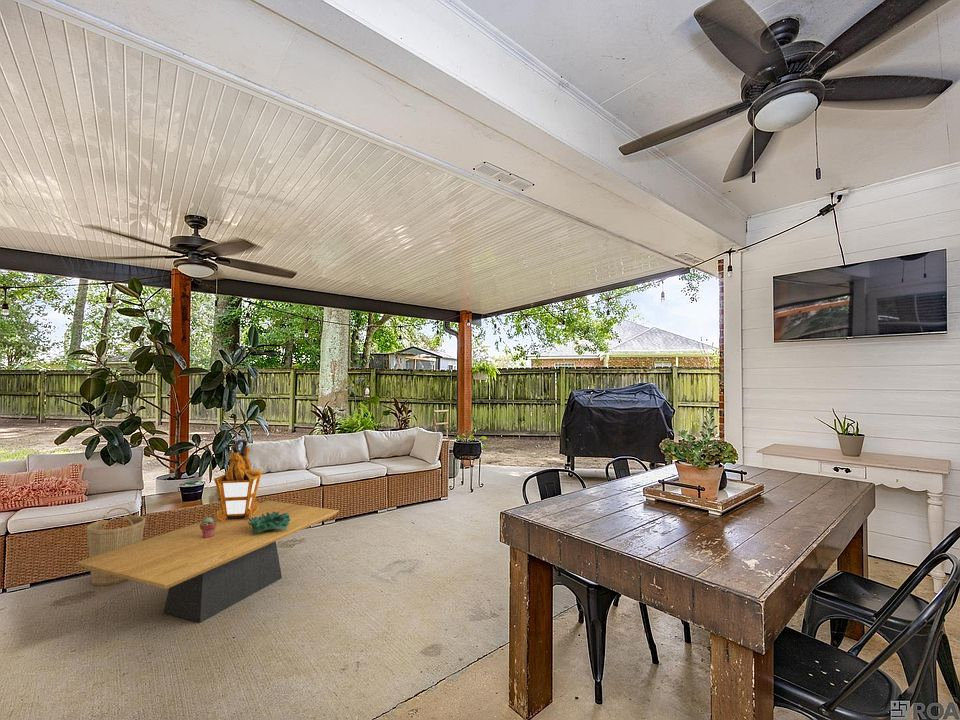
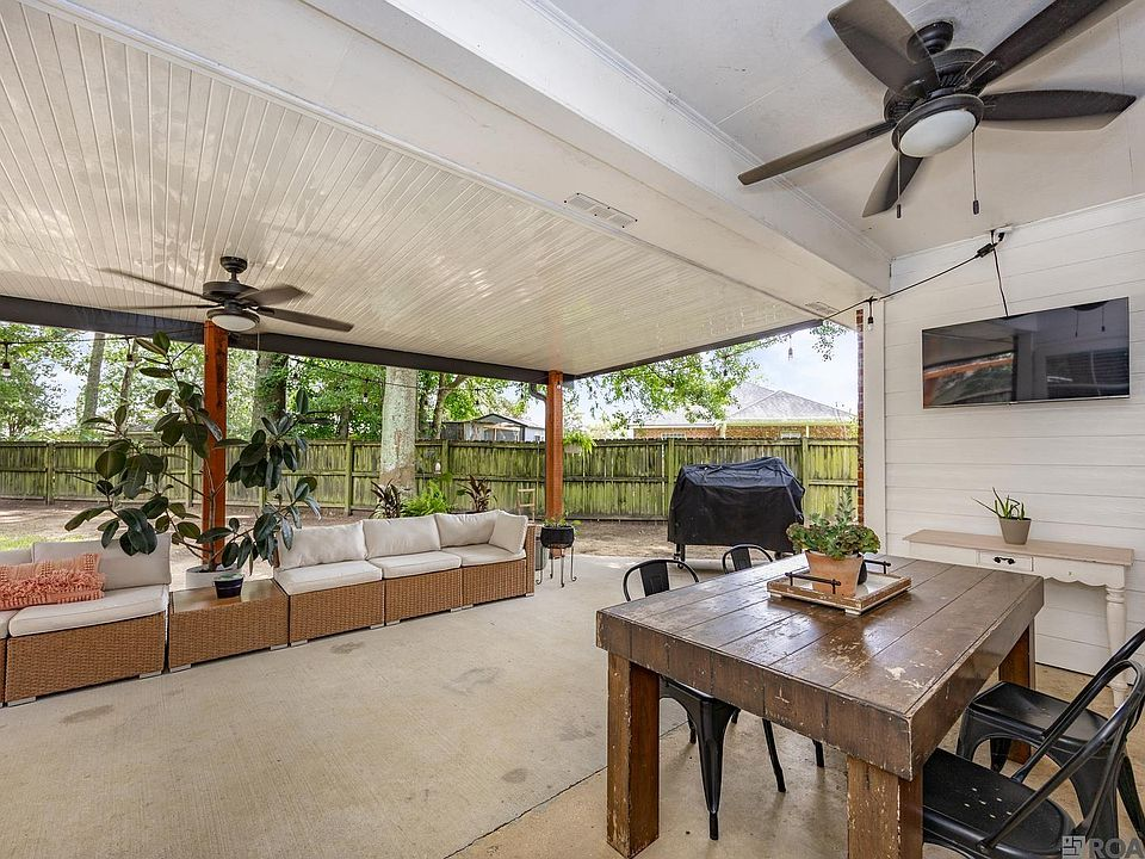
- basket (115, 544)
- decorative bowl (269, 522)
- potted succulent (208, 526)
- lantern (239, 478)
- coffee table (228, 562)
